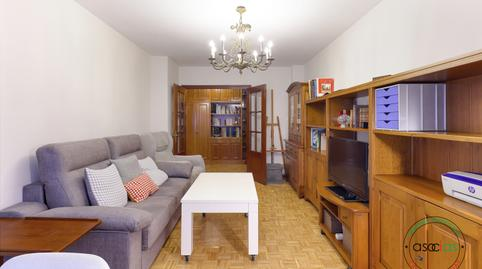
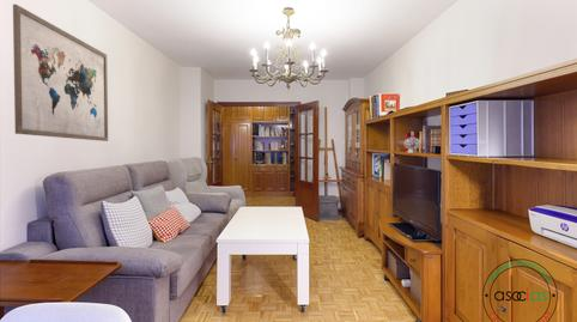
+ wall art (69, 86)
